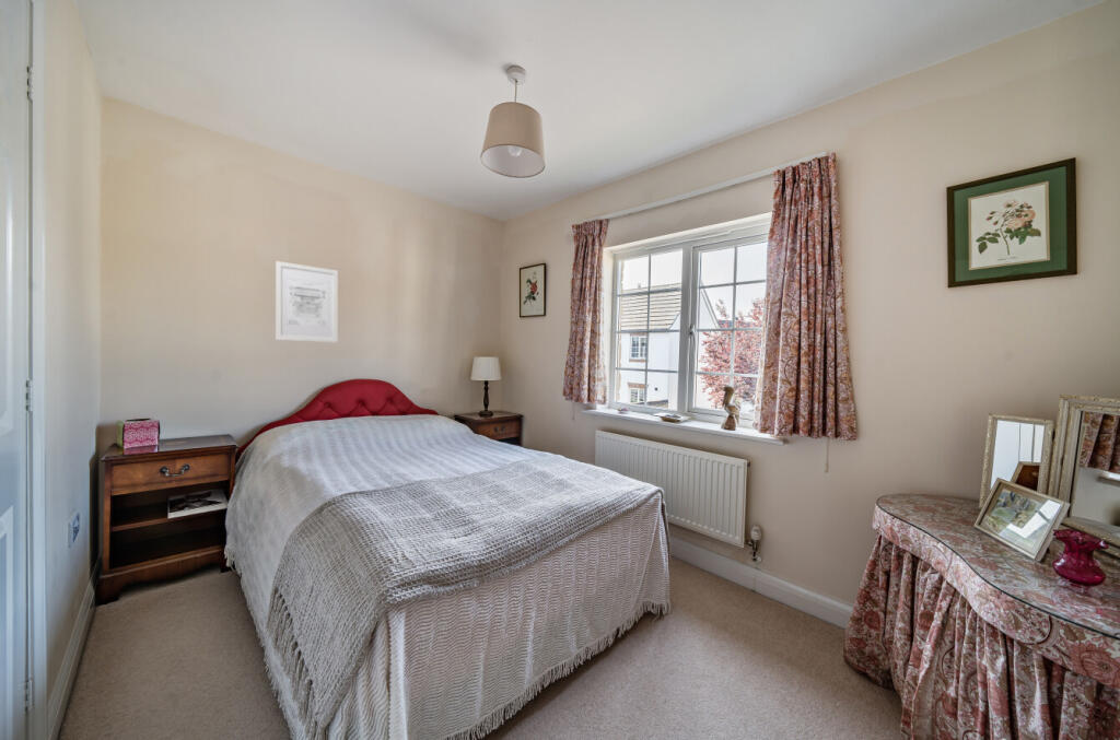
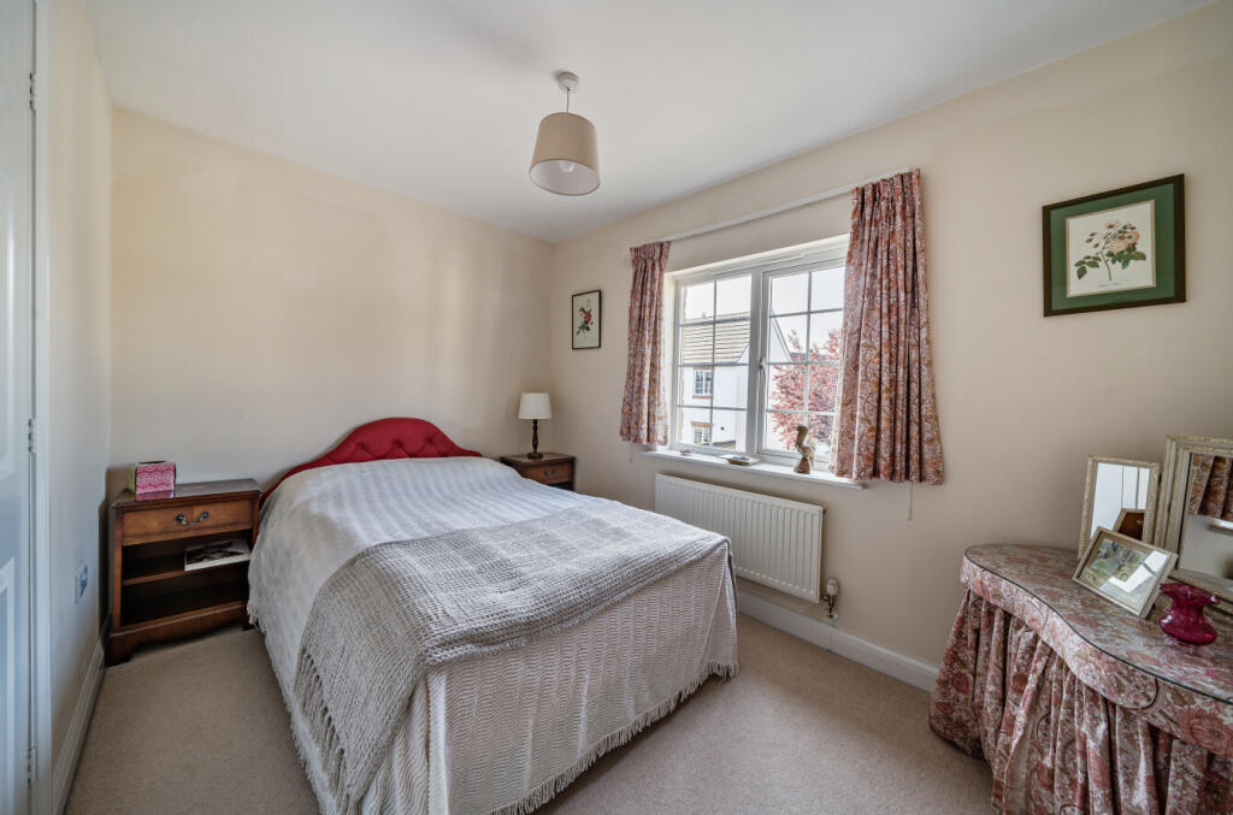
- wall art (307, 303)
